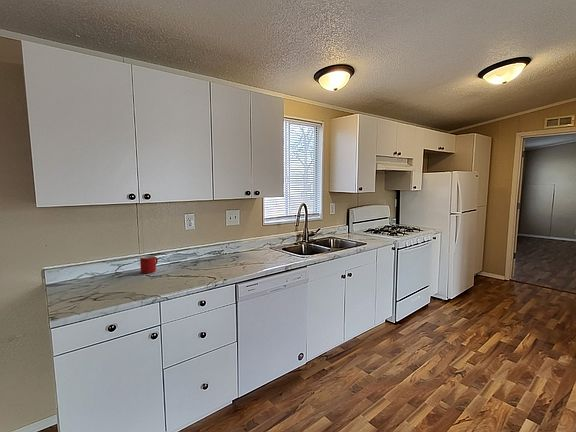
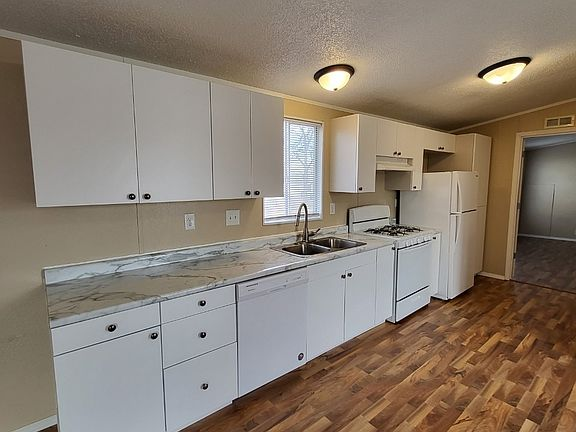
- mug (150, 263)
